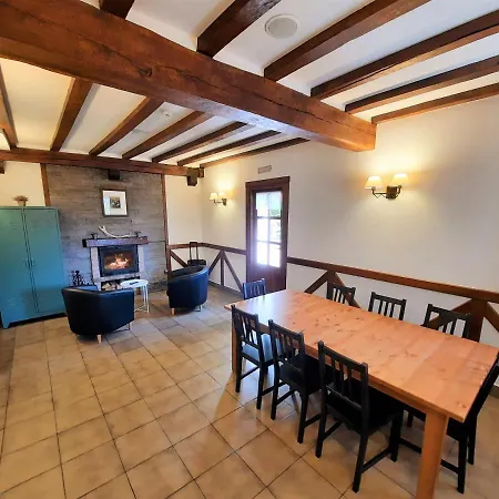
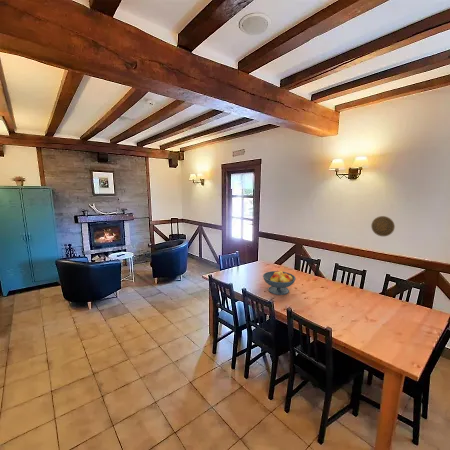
+ fruit bowl (278, 281)
+ decorative plate (382, 226)
